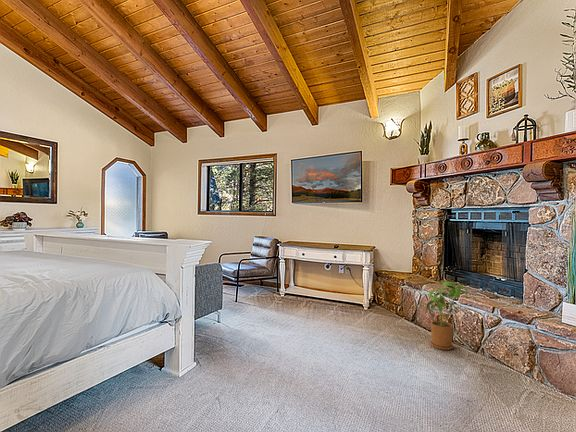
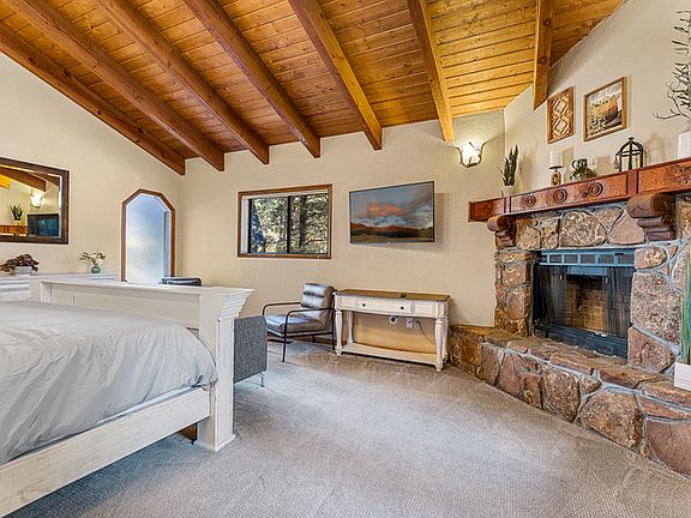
- house plant (441, 315)
